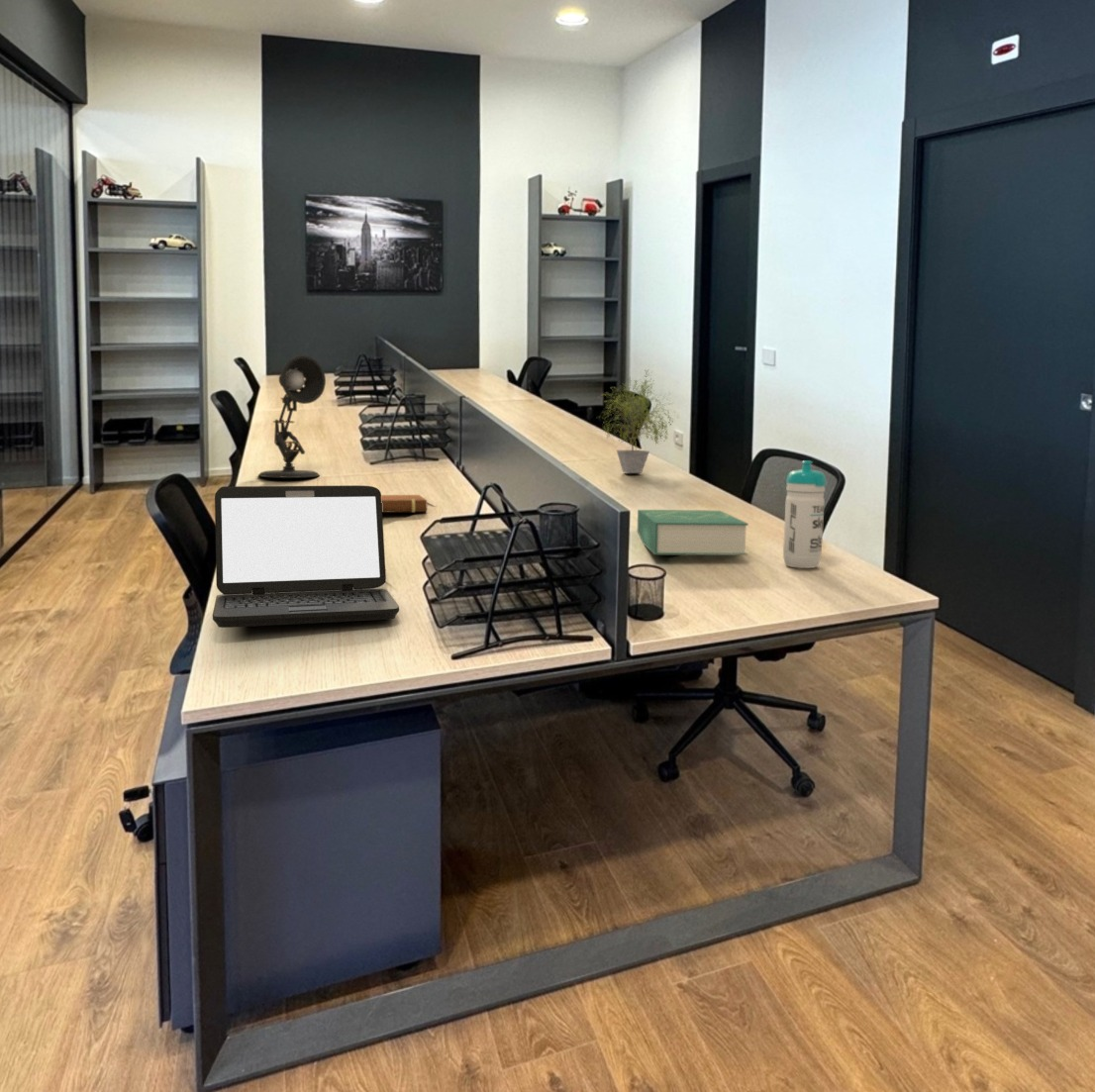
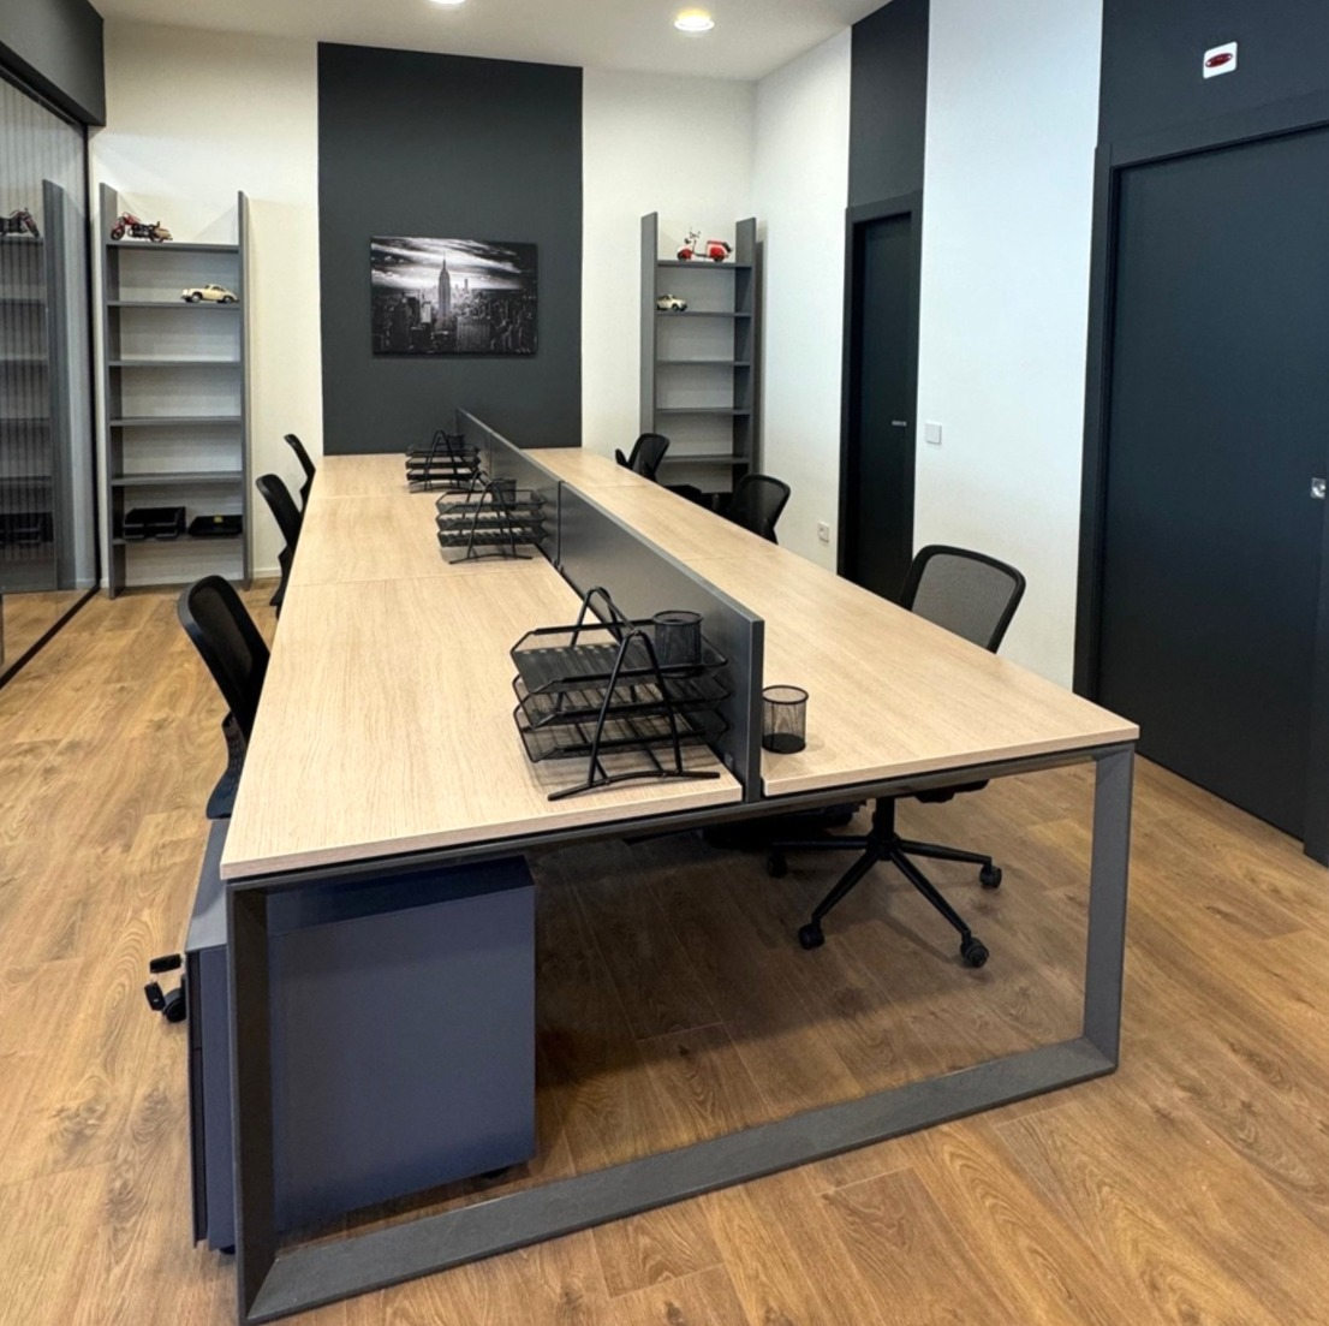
- laptop (304, 550)
- water bottle (804, 513)
- book (689, 531)
- potted plant (636, 421)
- notebook (381, 502)
- desk lamp (289, 416)
